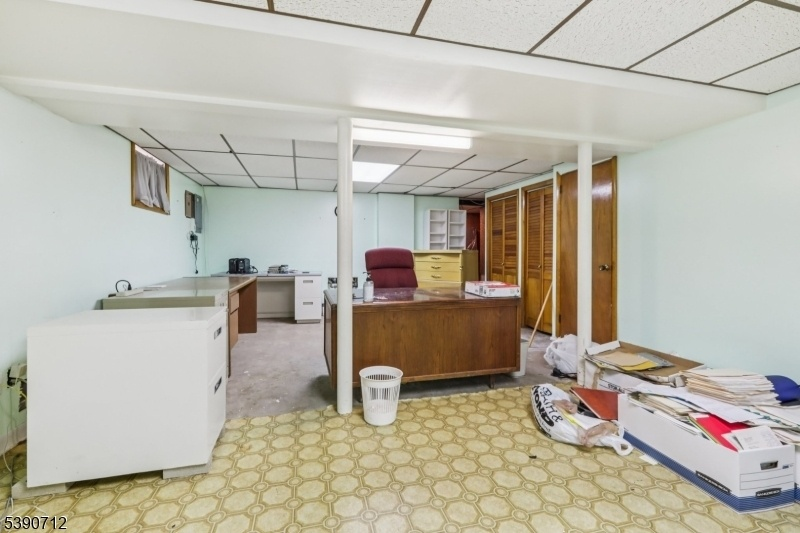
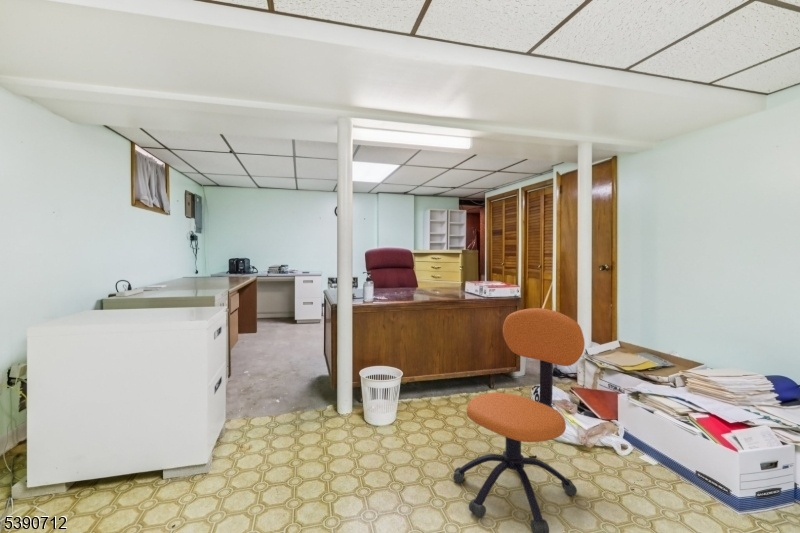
+ office chair (515, 401)
